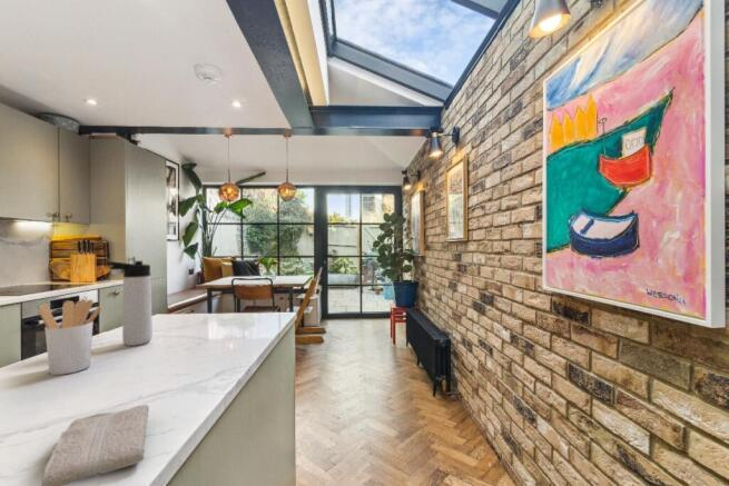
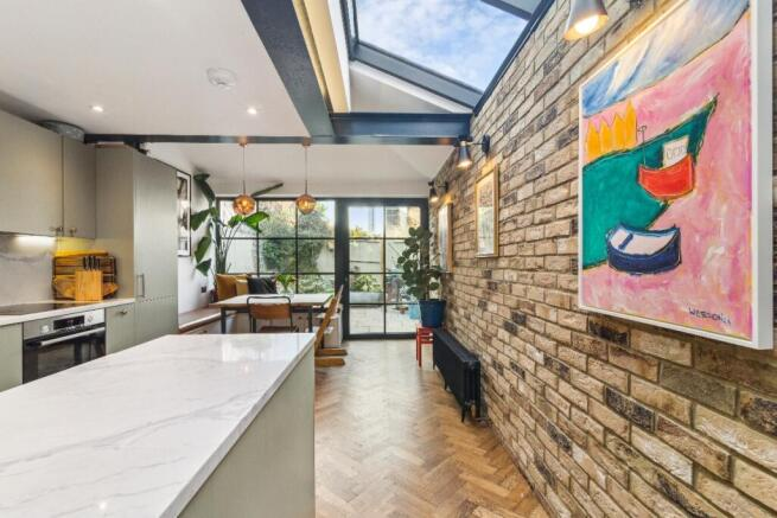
- utensil holder (72, 333)
- thermos bottle (130, 301)
- washcloth (105, 438)
